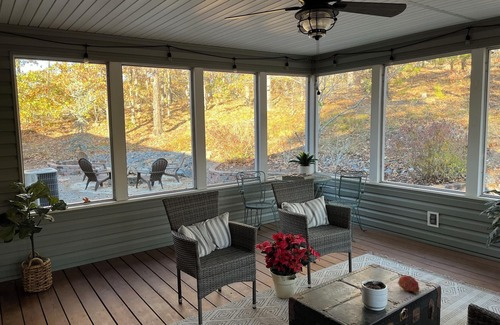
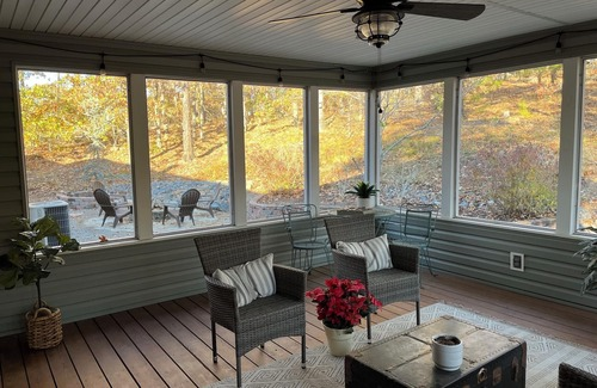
- fruit (408, 283)
